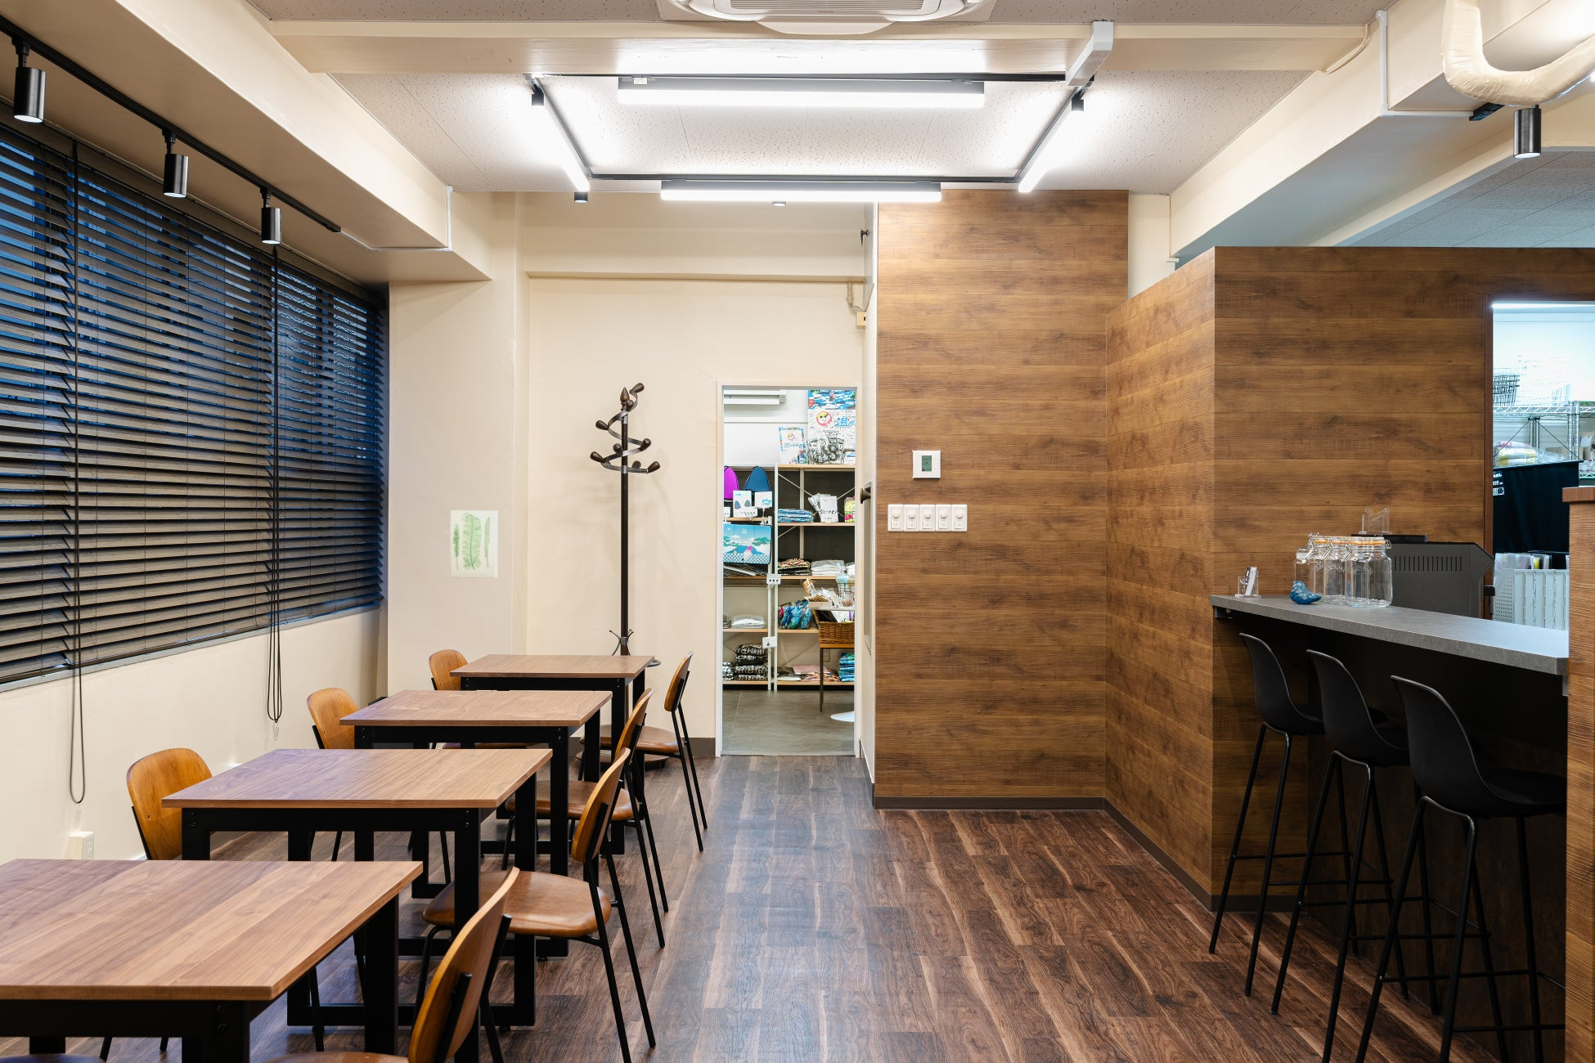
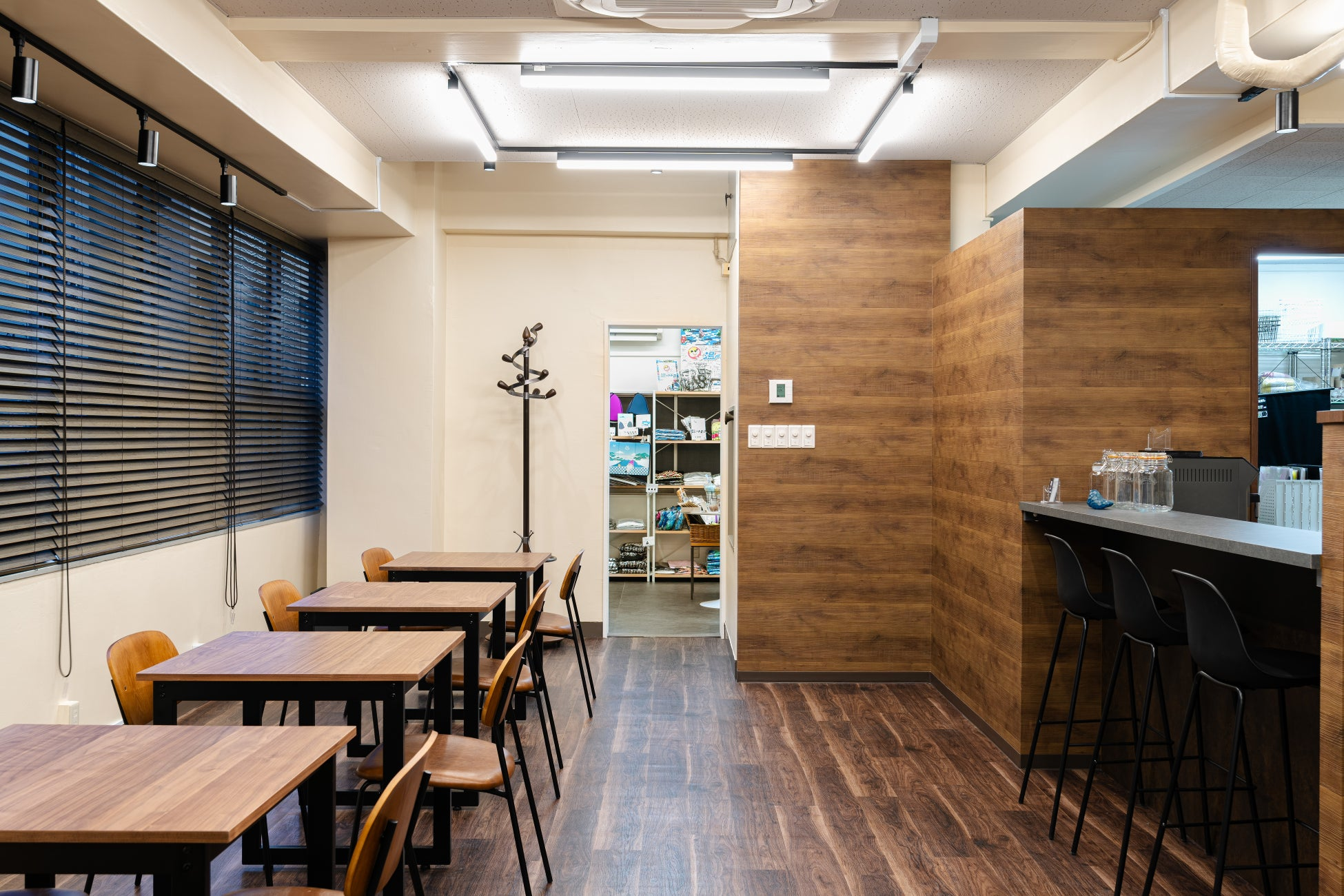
- wall art (474, 543)
